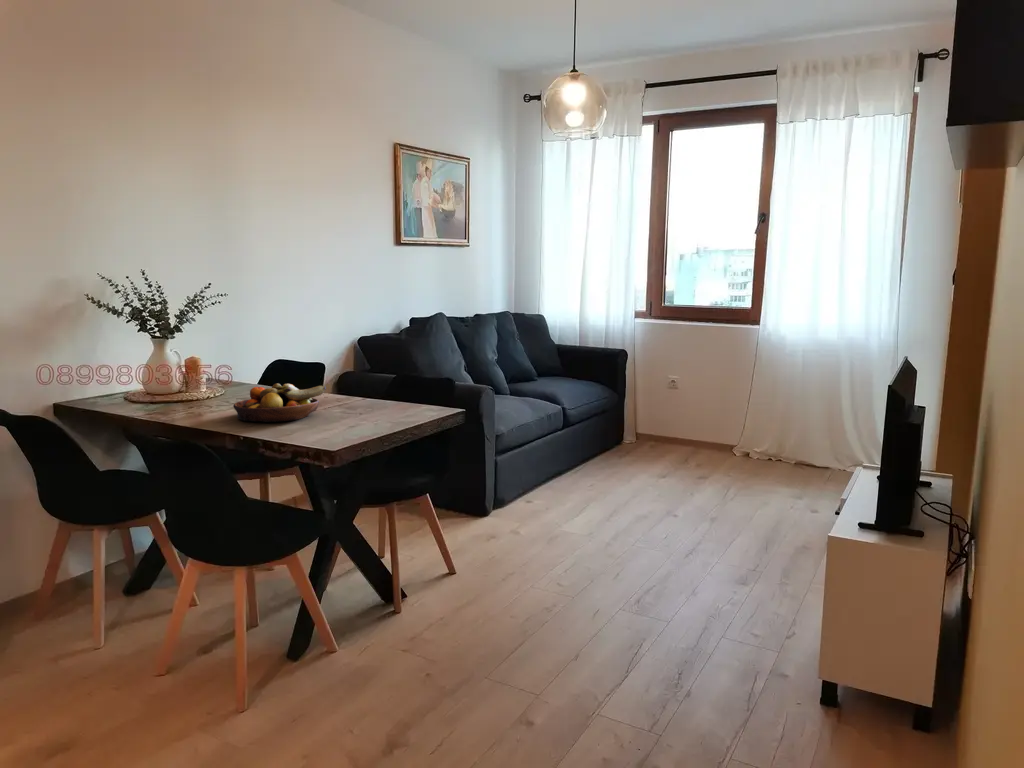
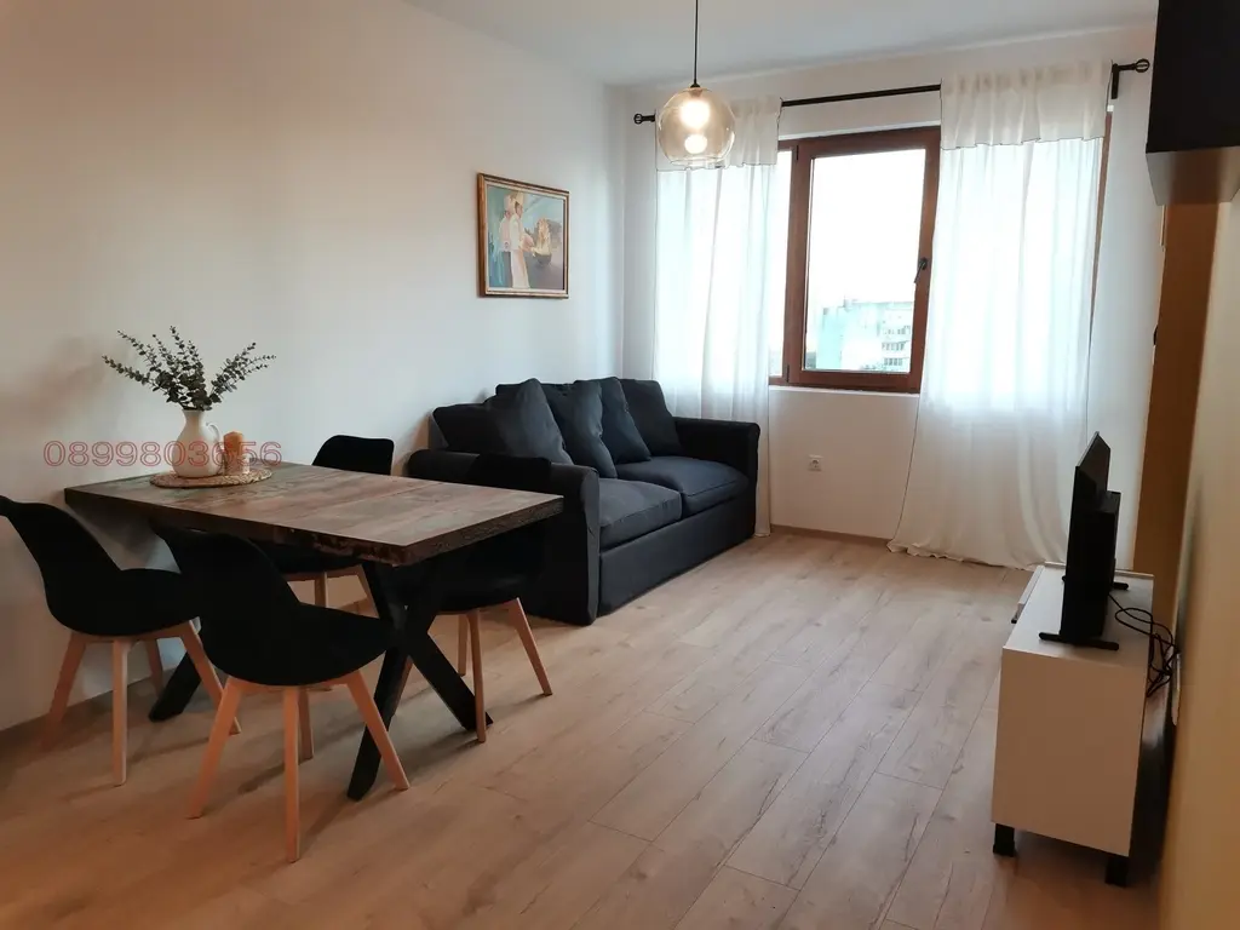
- fruit bowl (278, 398)
